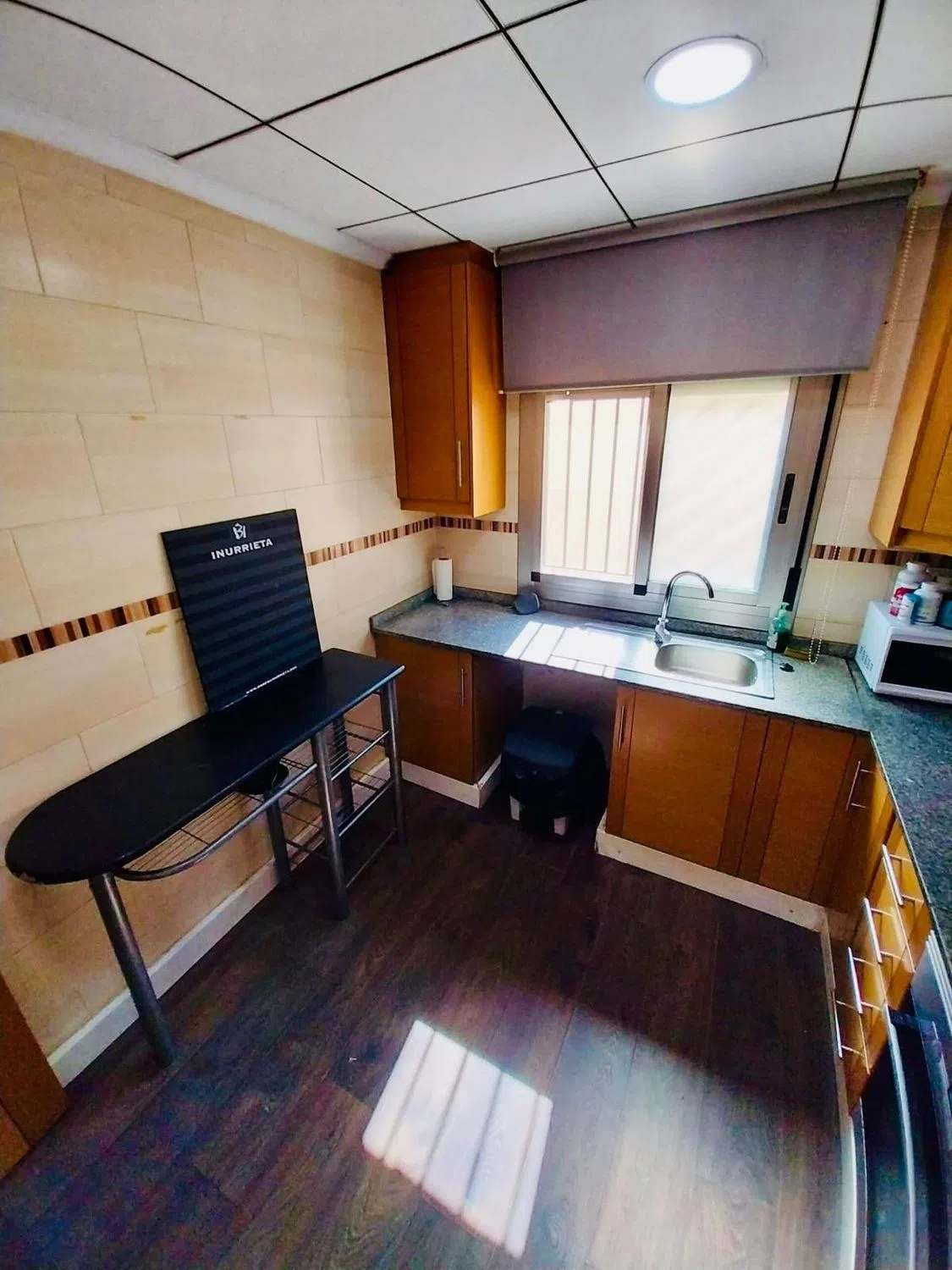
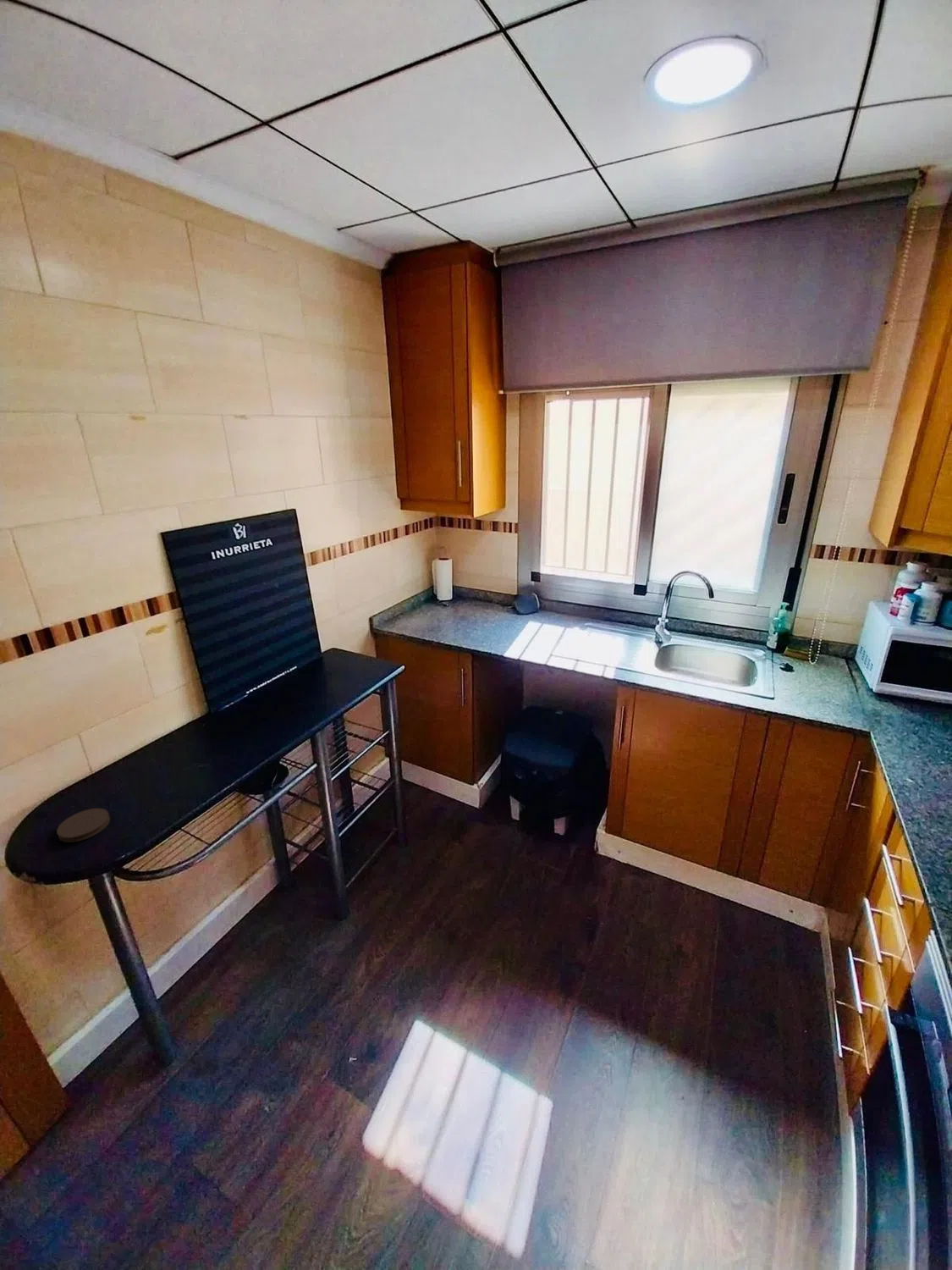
+ coaster (84, 825)
